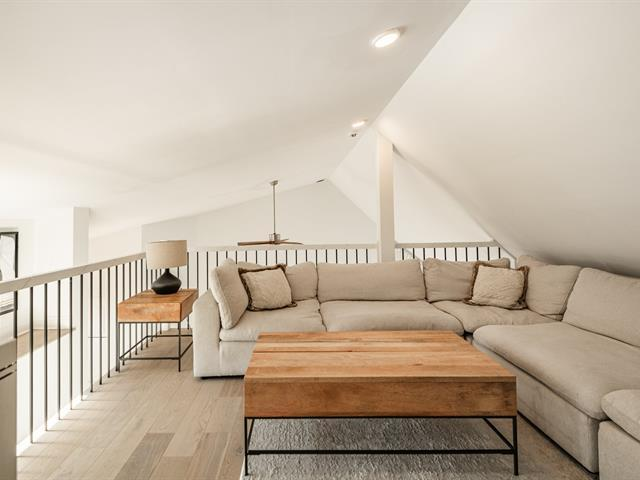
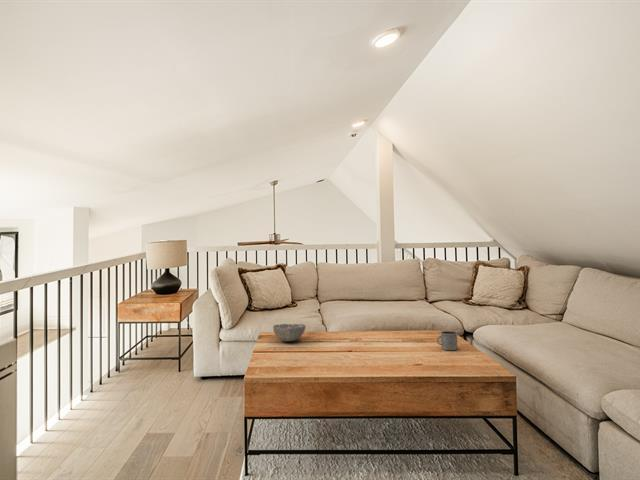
+ bowl (289, 332)
+ mug (447, 340)
